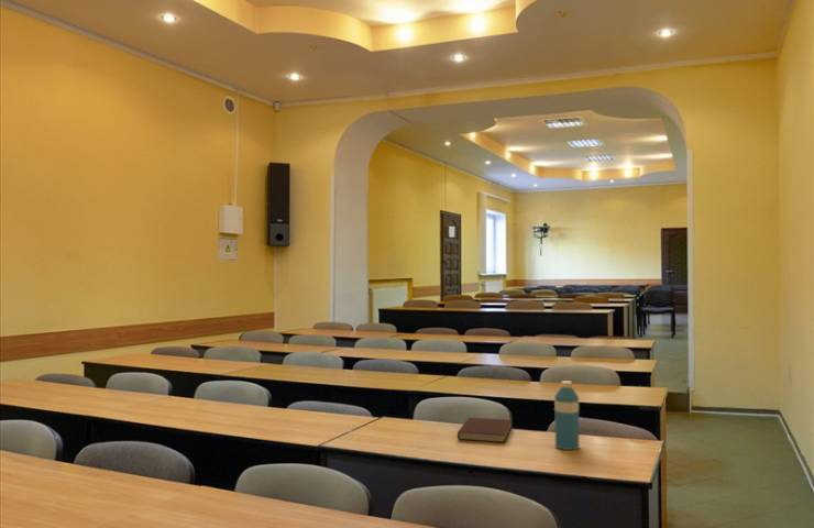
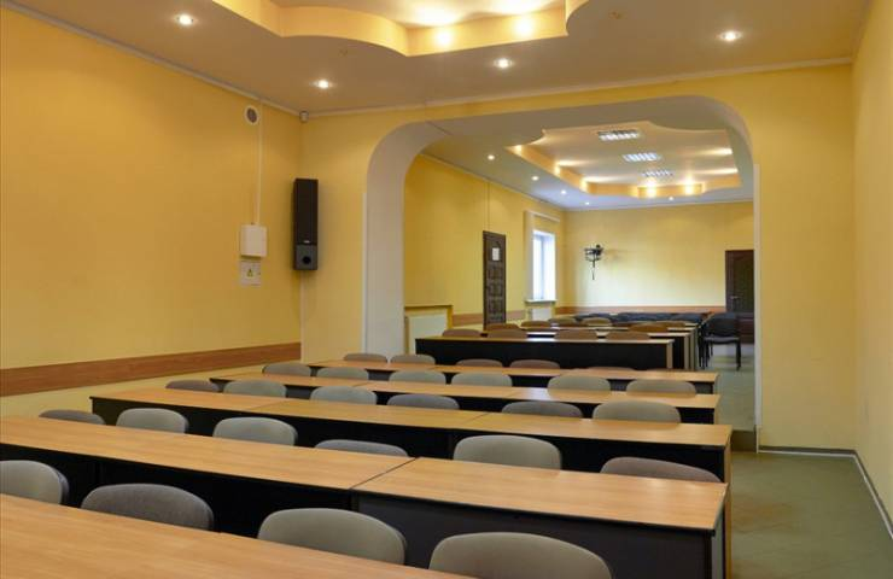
- notebook (485, 429)
- water bottle (566, 414)
